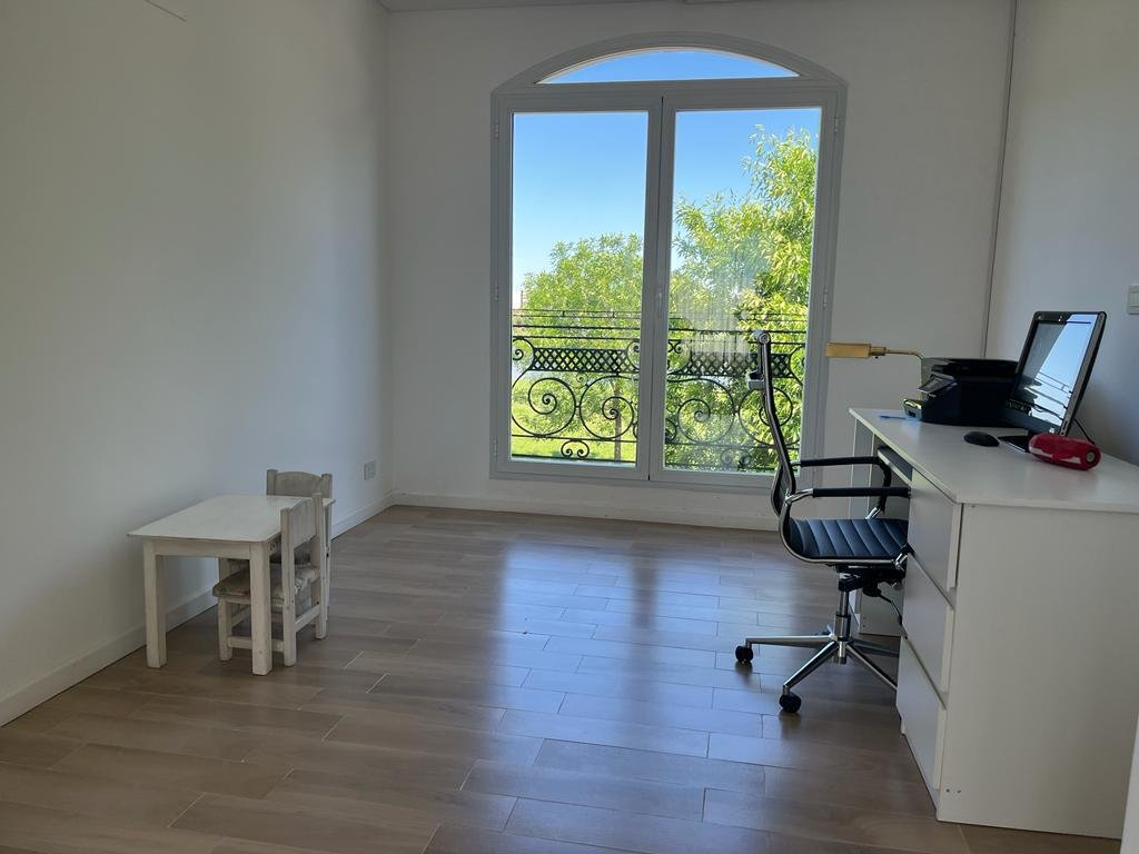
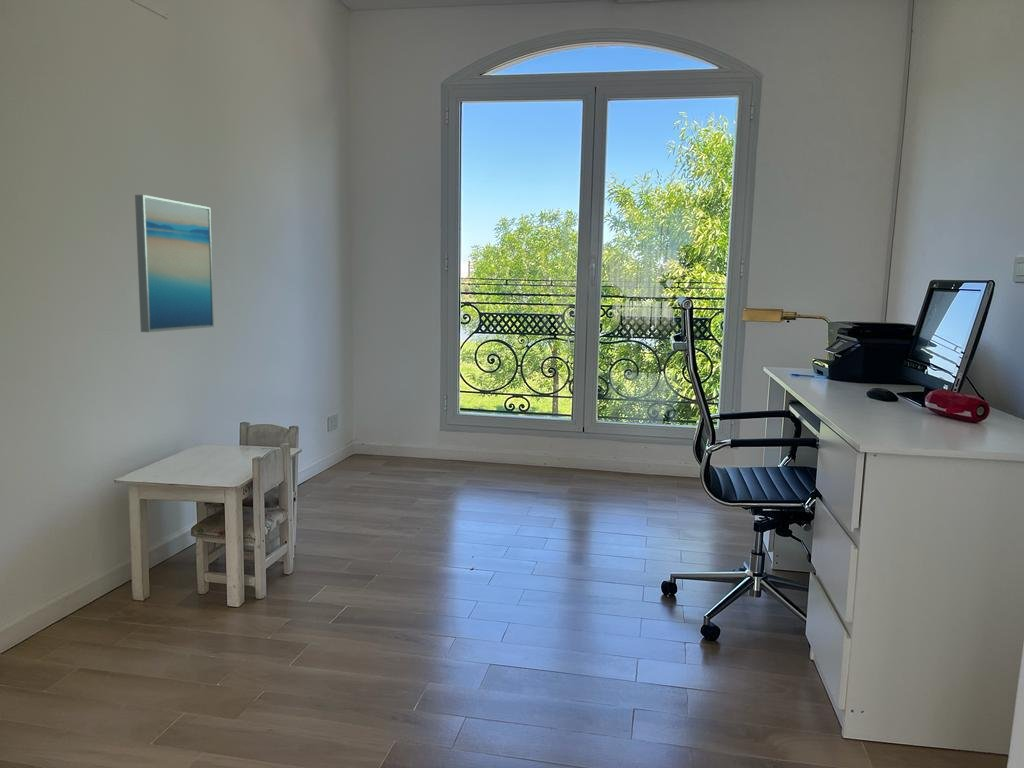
+ wall art (177, 266)
